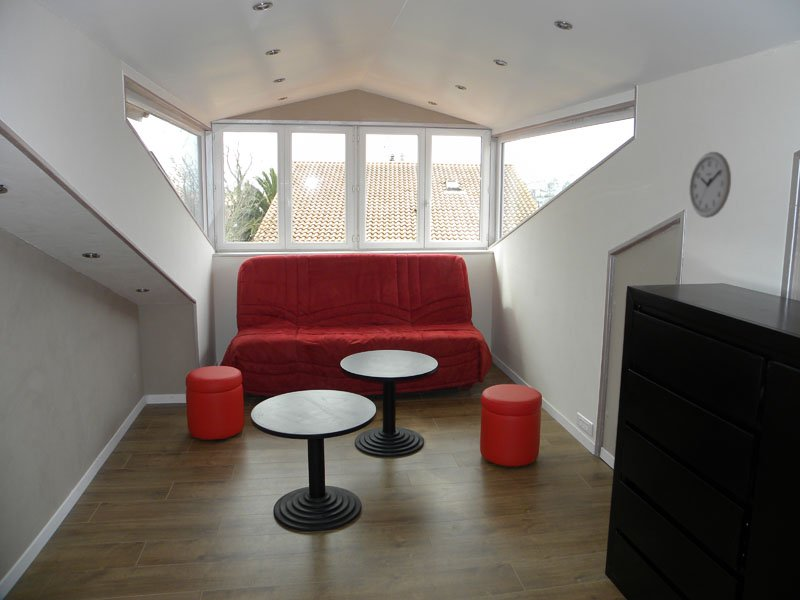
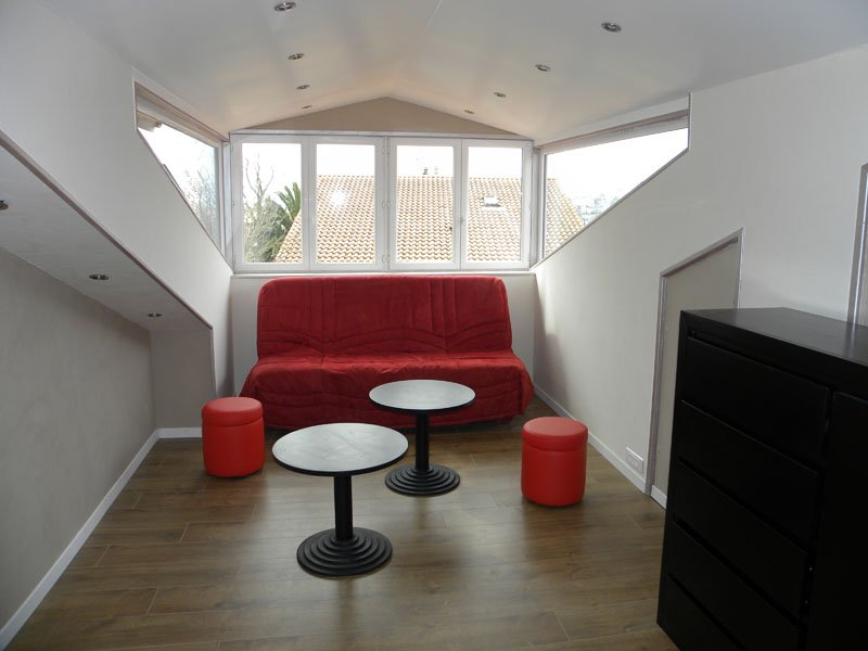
- wall clock (708, 184)
